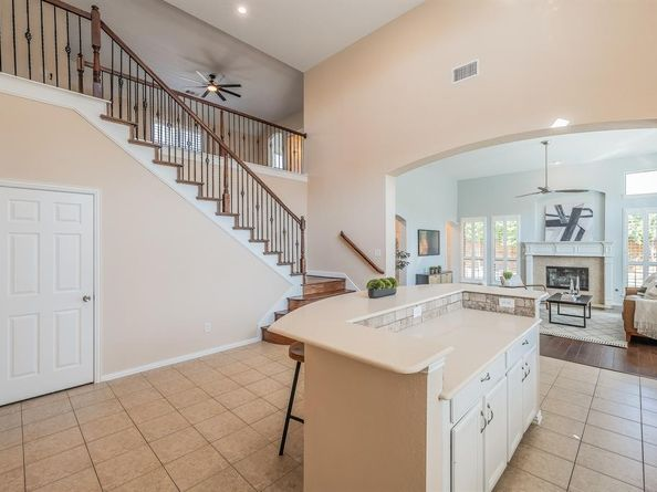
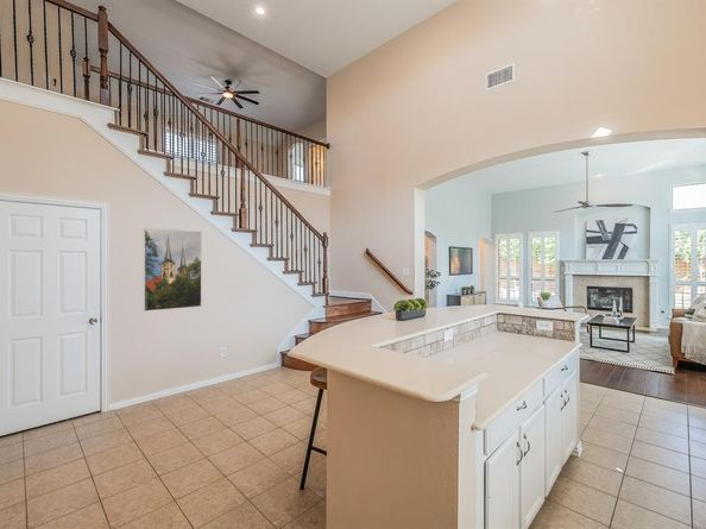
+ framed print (174, 269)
